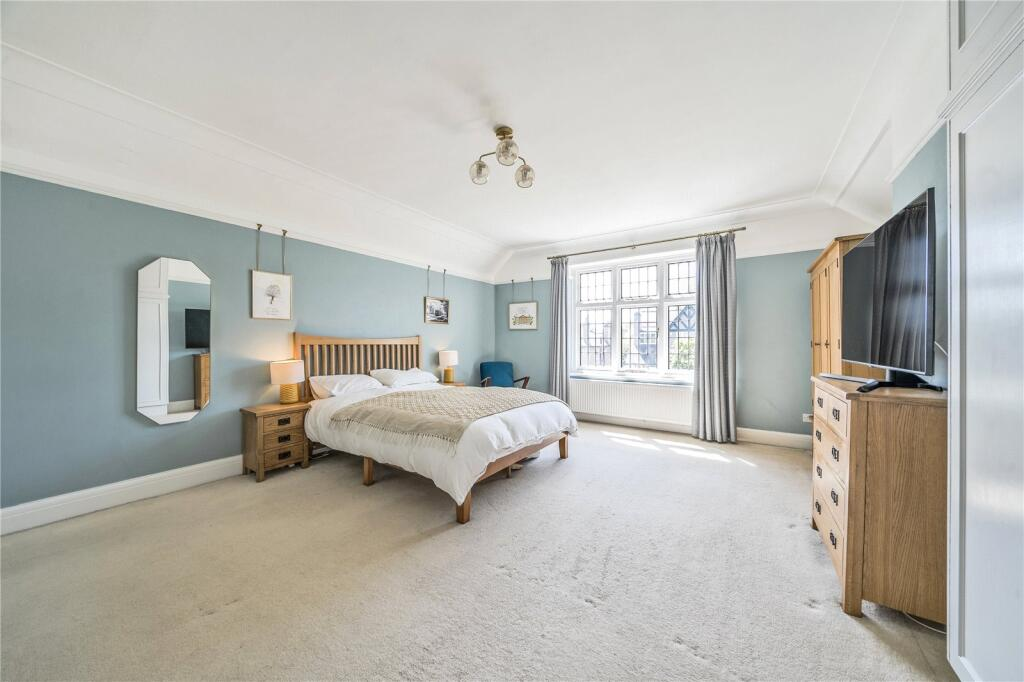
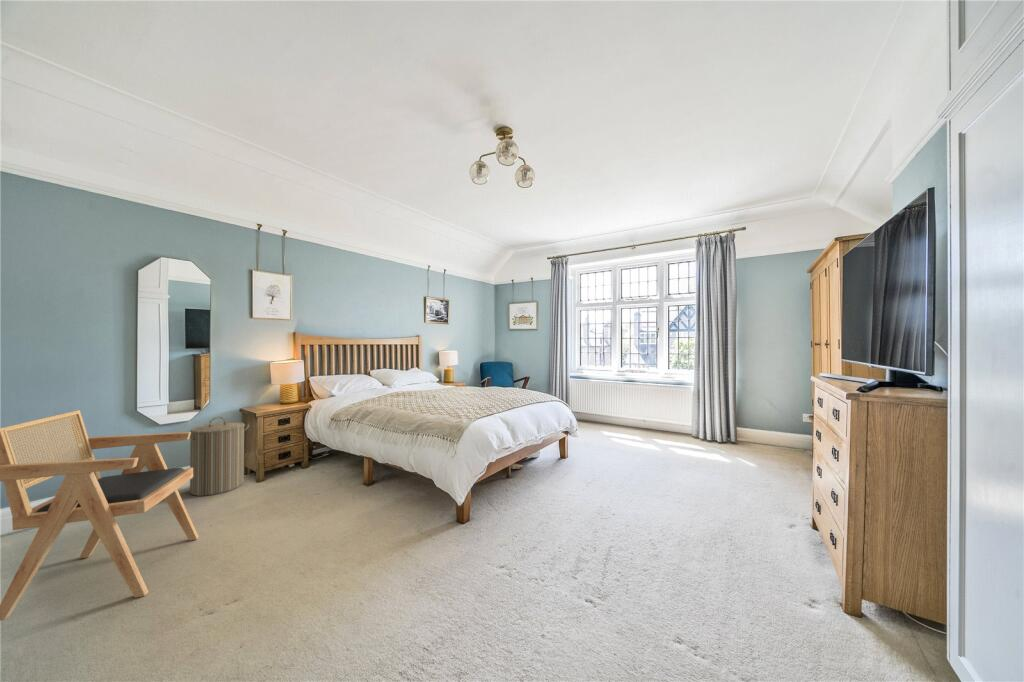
+ laundry hamper (218, 451)
+ armchair (108, 494)
